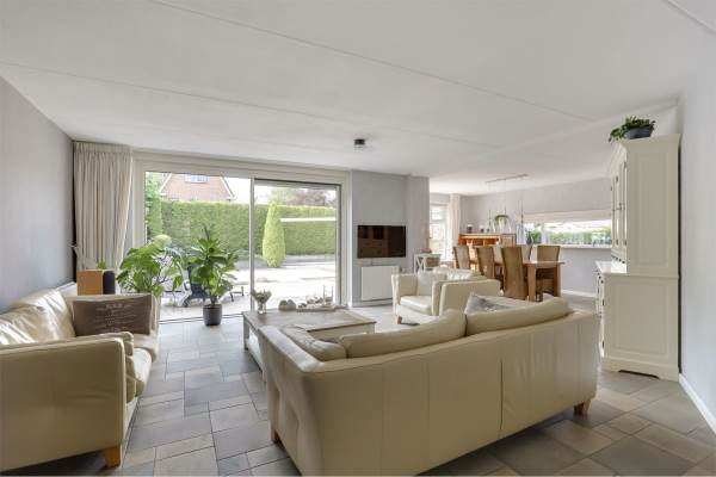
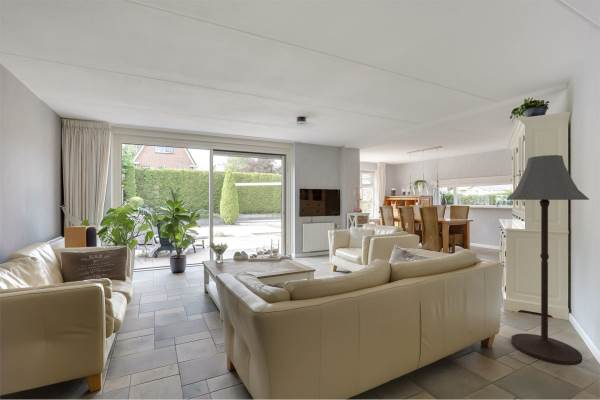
+ floor lamp (544, 253)
